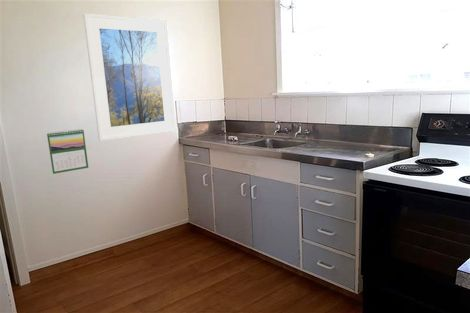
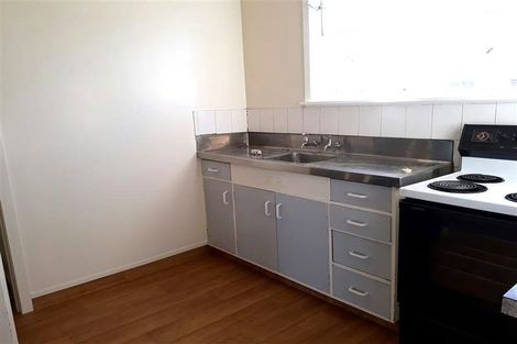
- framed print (134, 78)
- calendar (68, 150)
